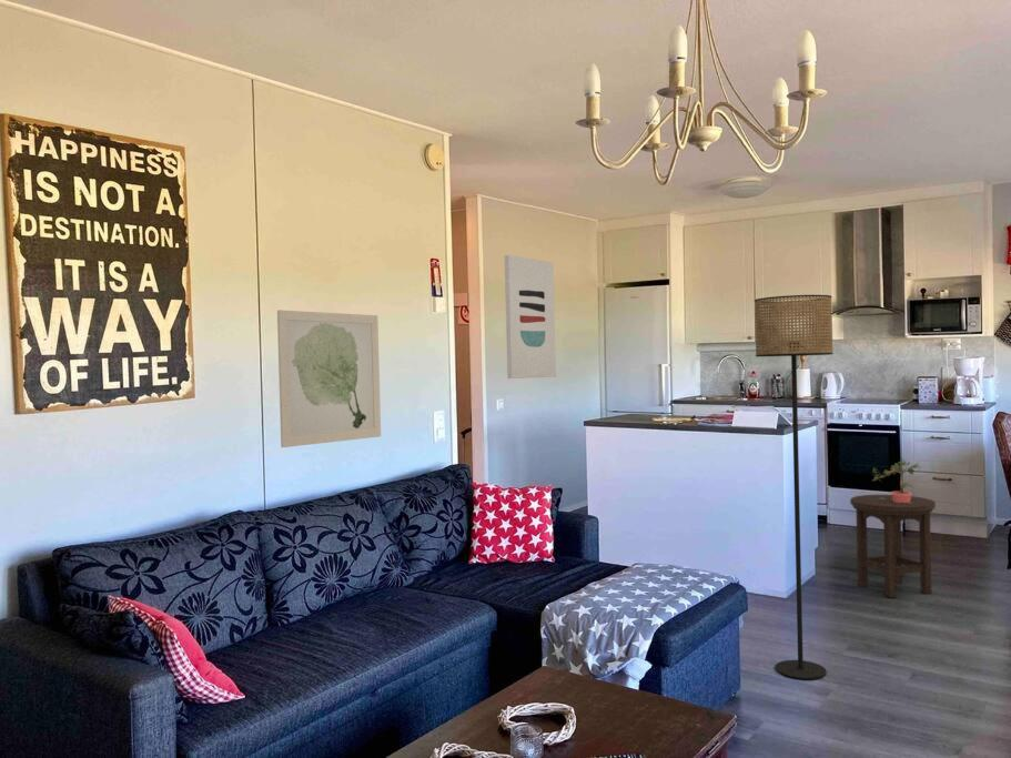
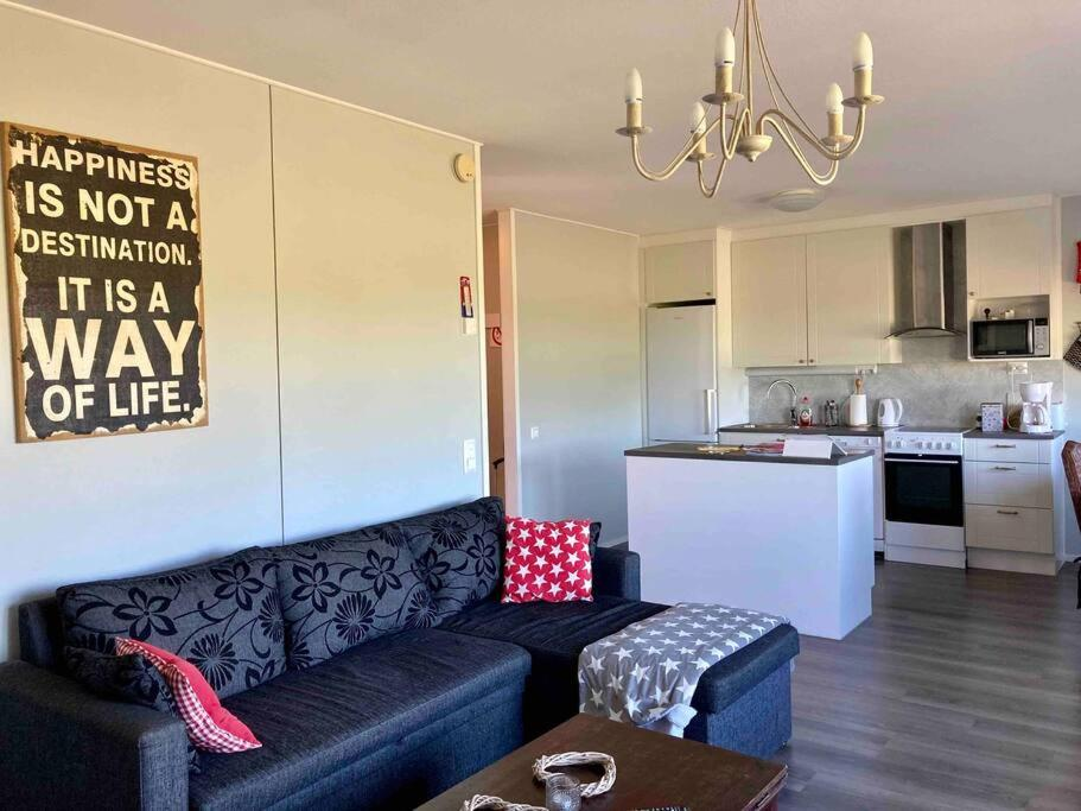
- potted plant (900, 479)
- wall art (332, 377)
- floor lamp (796, 484)
- stool (892, 545)
- wall art (530, 317)
